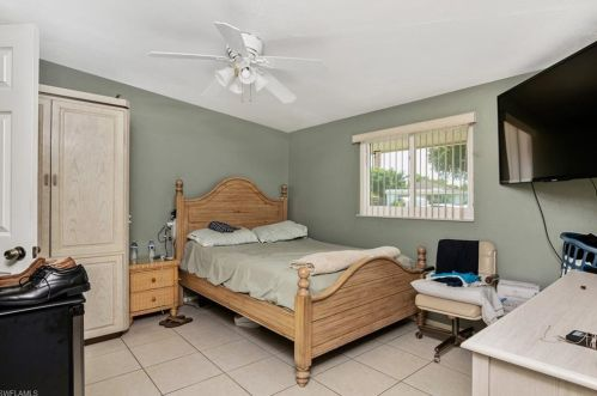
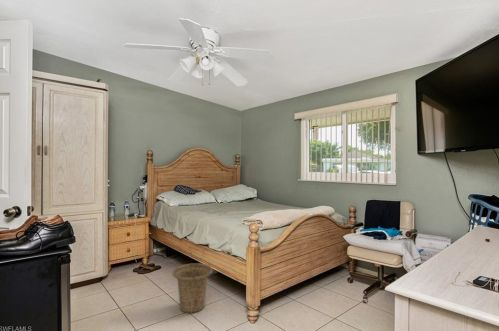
+ basket (192, 288)
